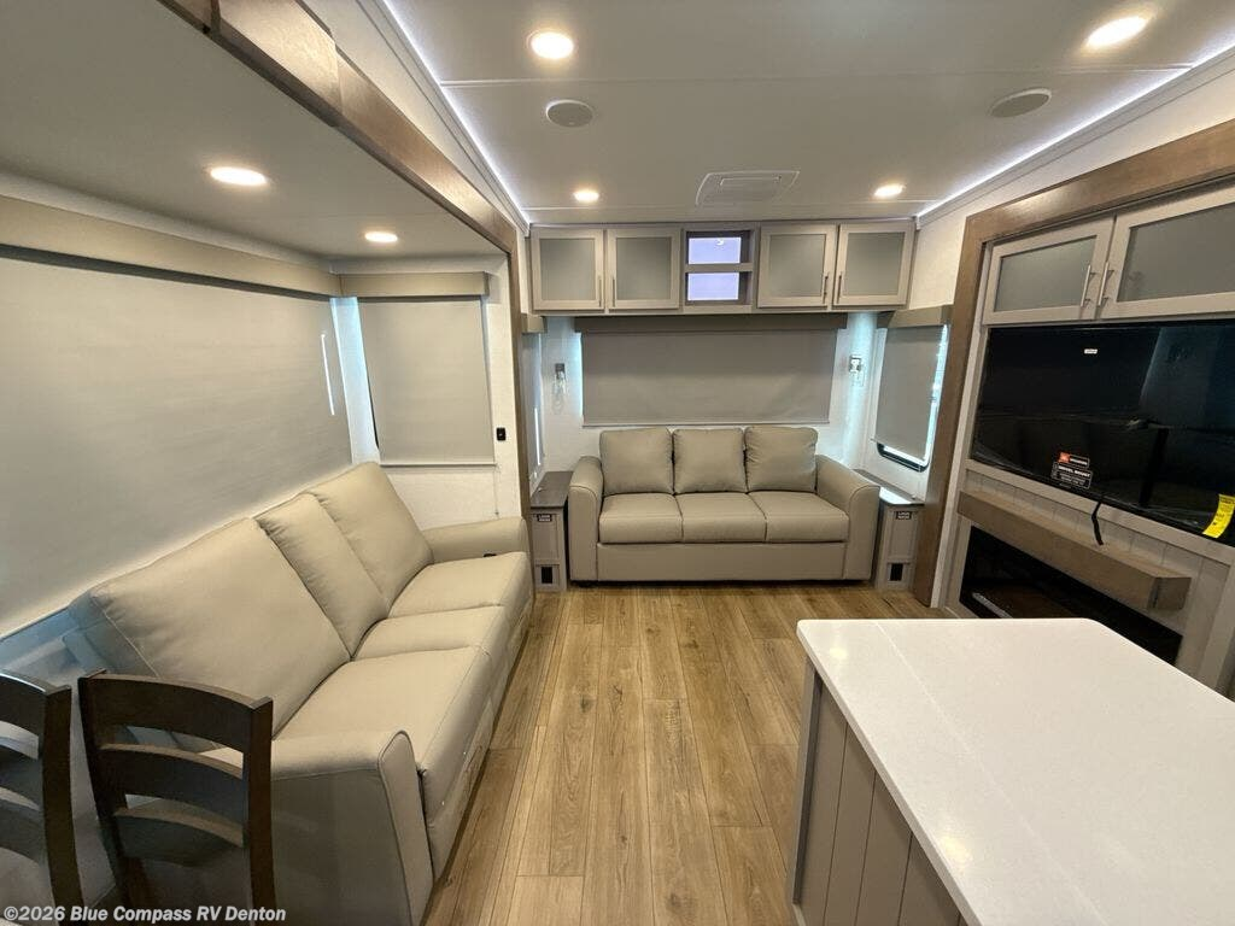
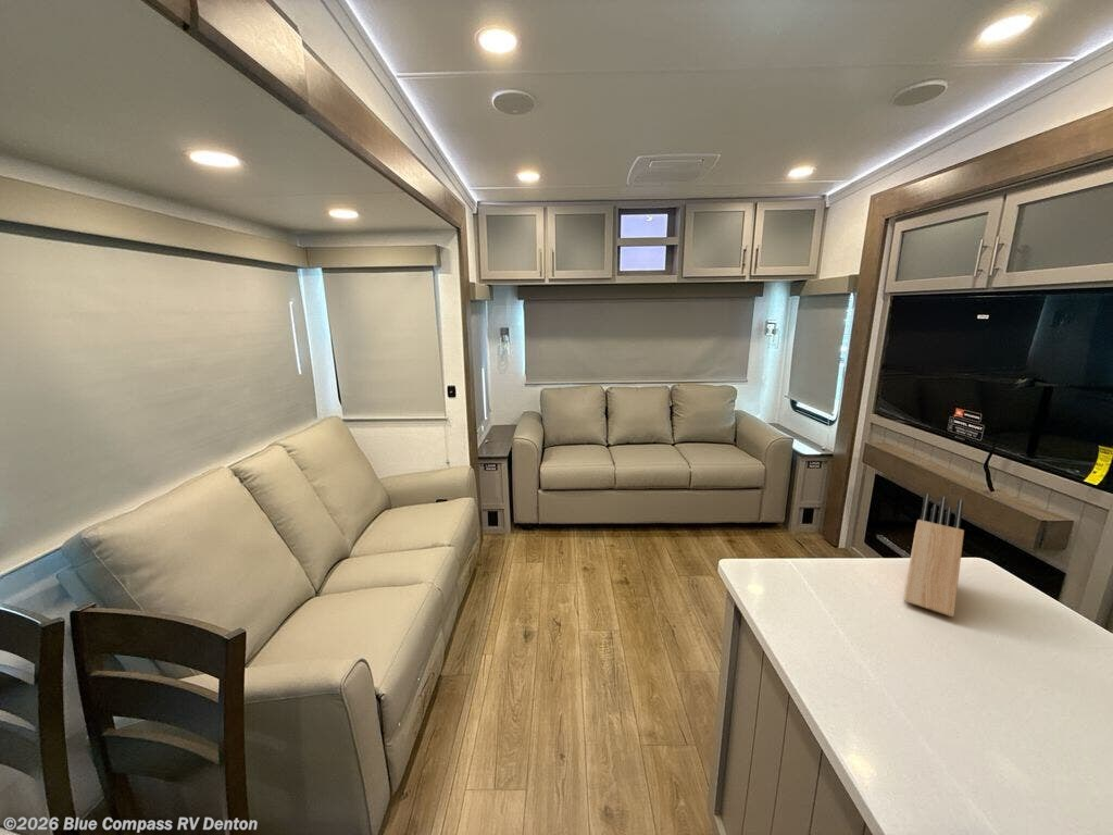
+ knife block (936, 548)
